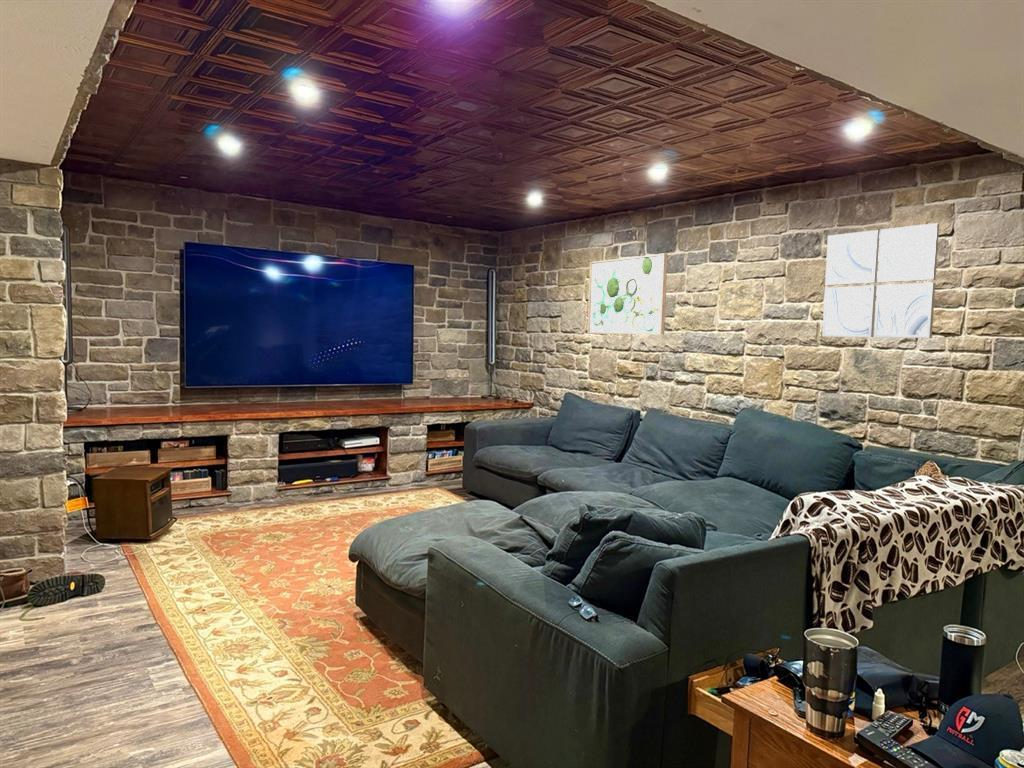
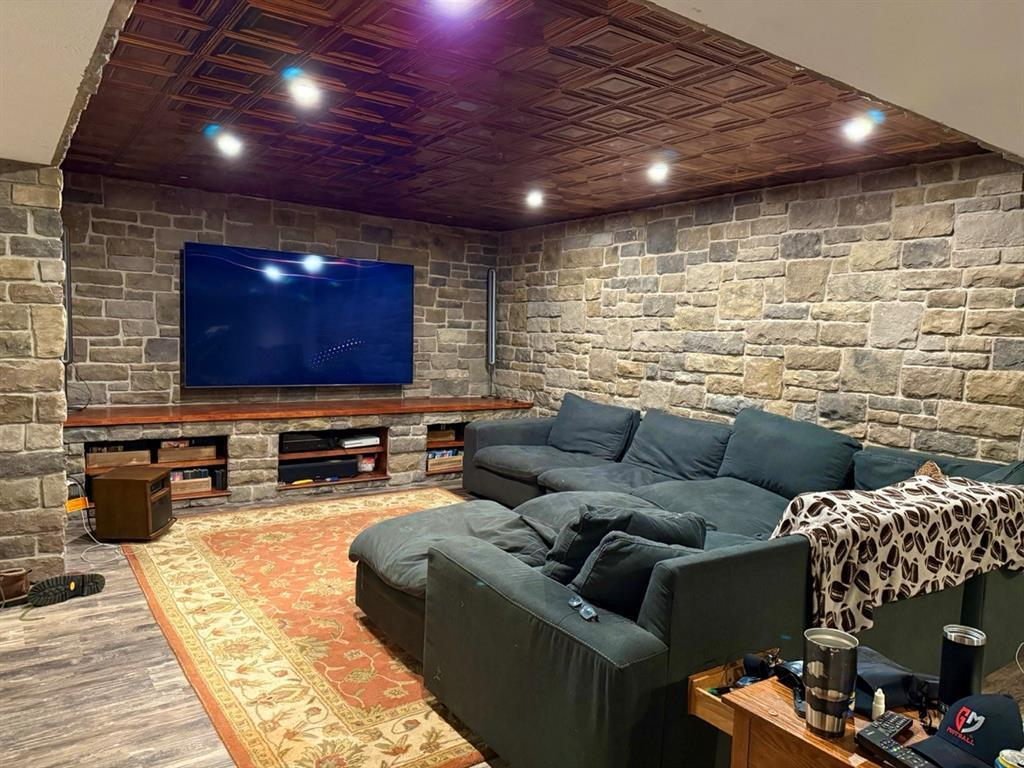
- wall art (623, 296)
- wall art (876, 282)
